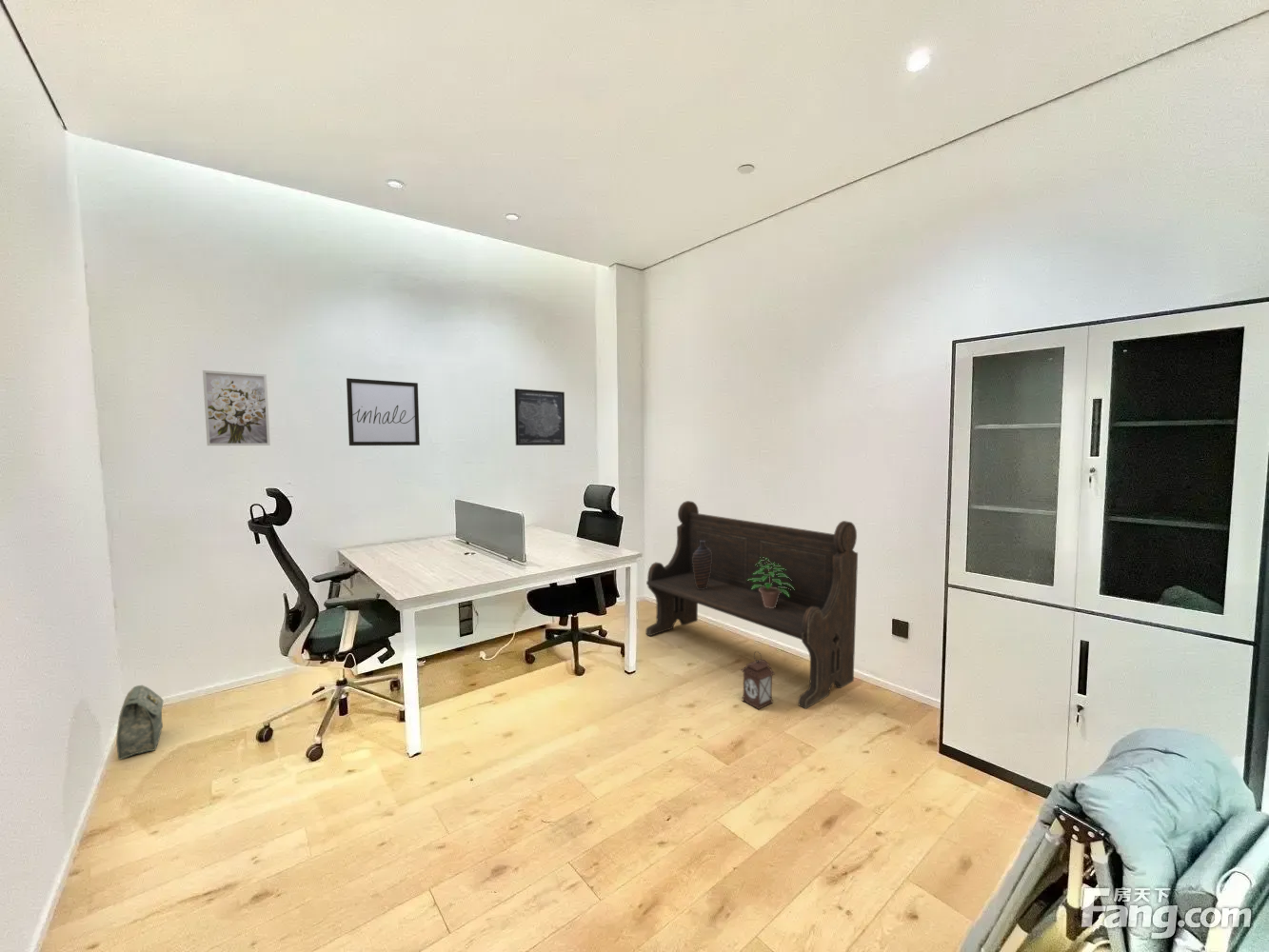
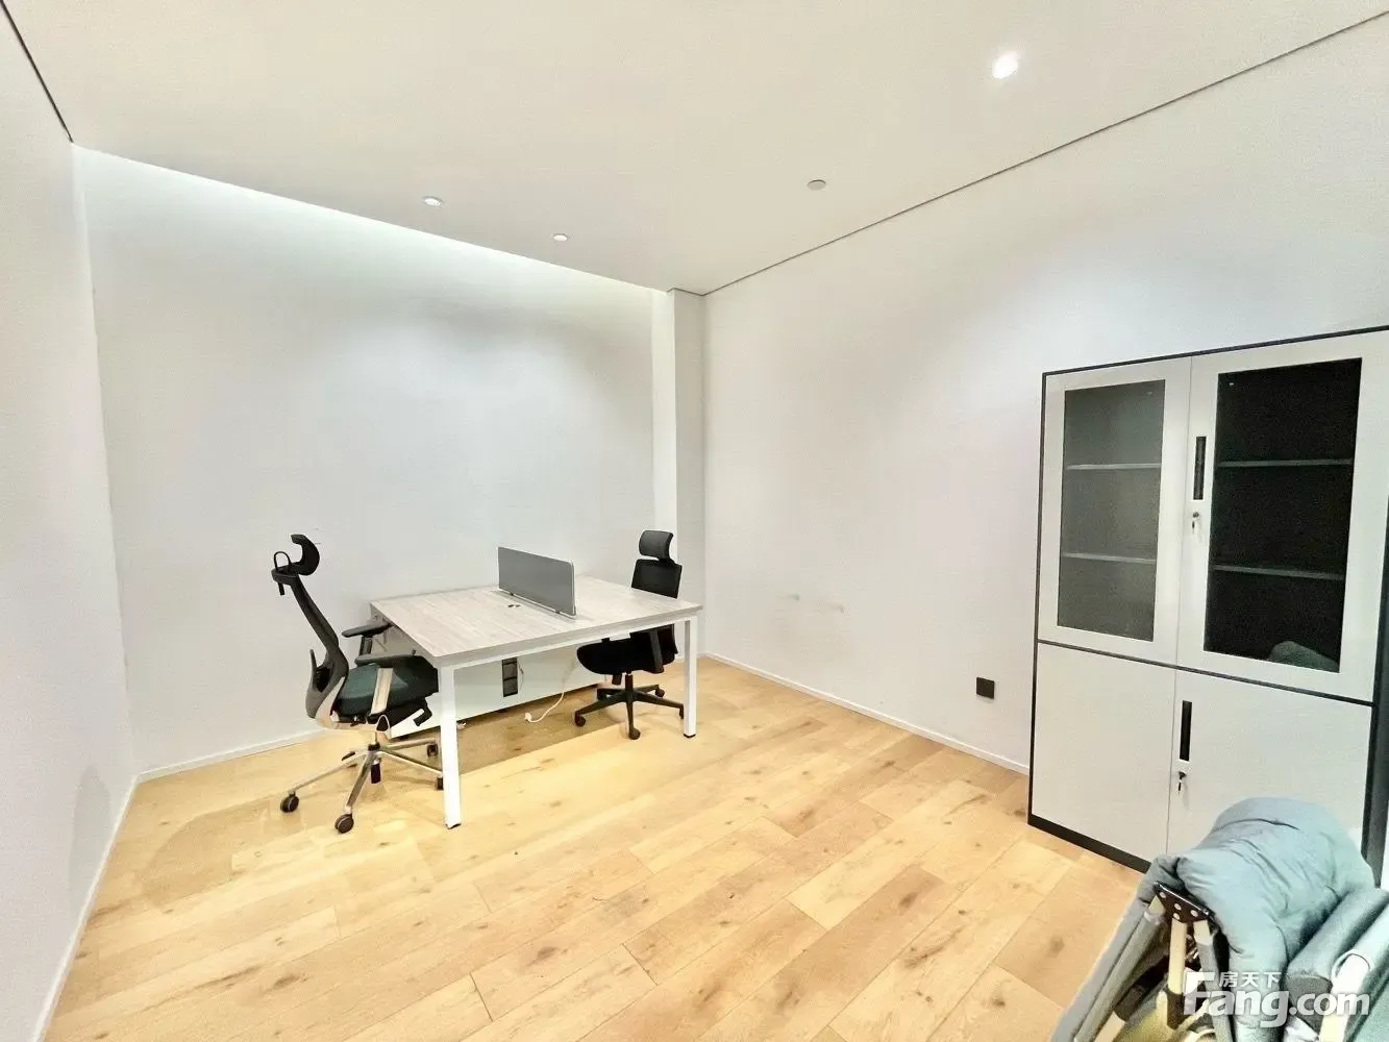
- wall art (540, 418)
- lantern (757, 677)
- potted plant (772, 582)
- wall art (237, 408)
- bench (739, 584)
- decorative vase (702, 564)
- bag (140, 717)
- wall art (384, 413)
